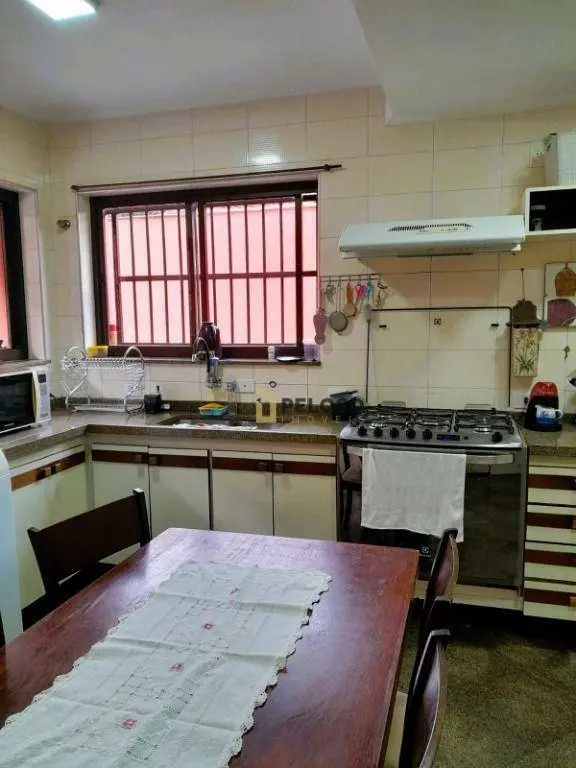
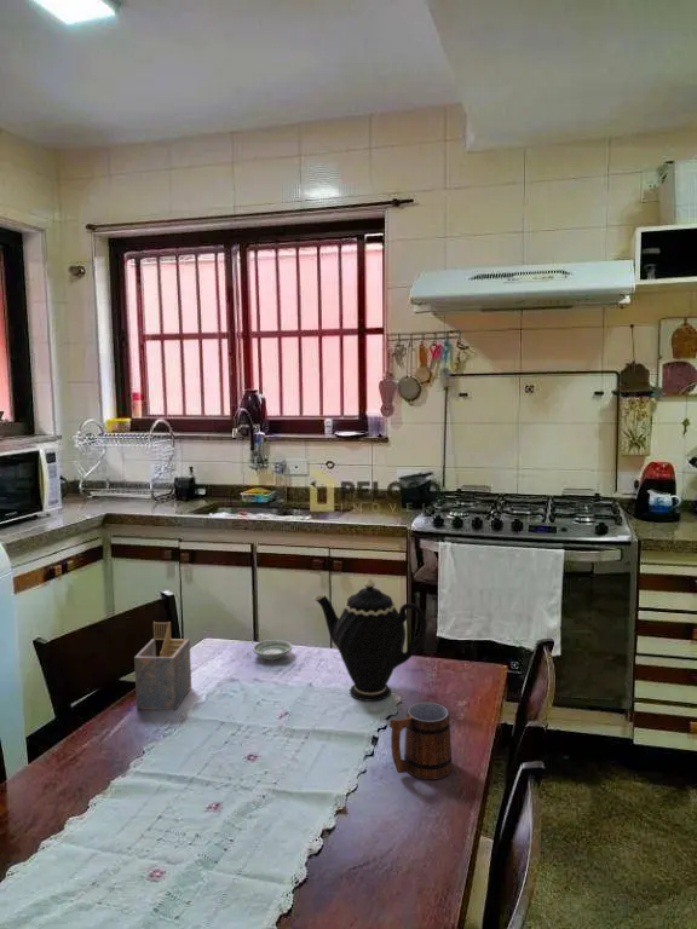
+ napkin holder (163, 663)
+ saucer (272, 651)
+ mug (419, 739)
+ teapot (368, 635)
